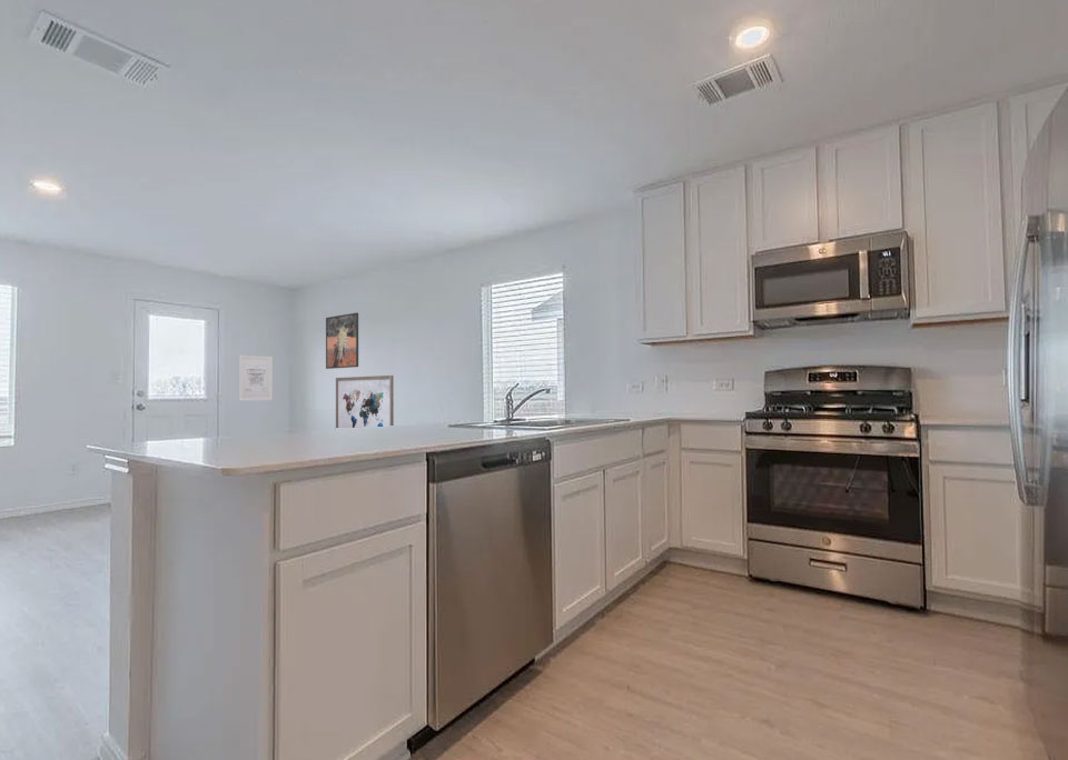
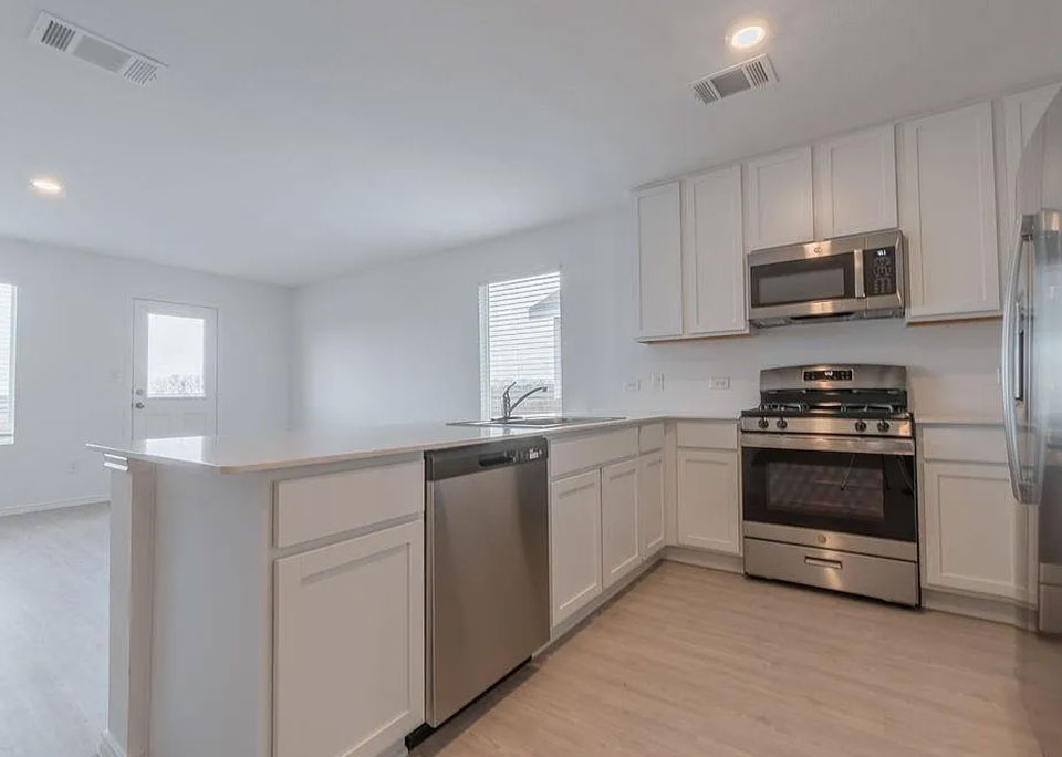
- wall art (363, 411)
- wall art (256, 378)
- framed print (342, 341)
